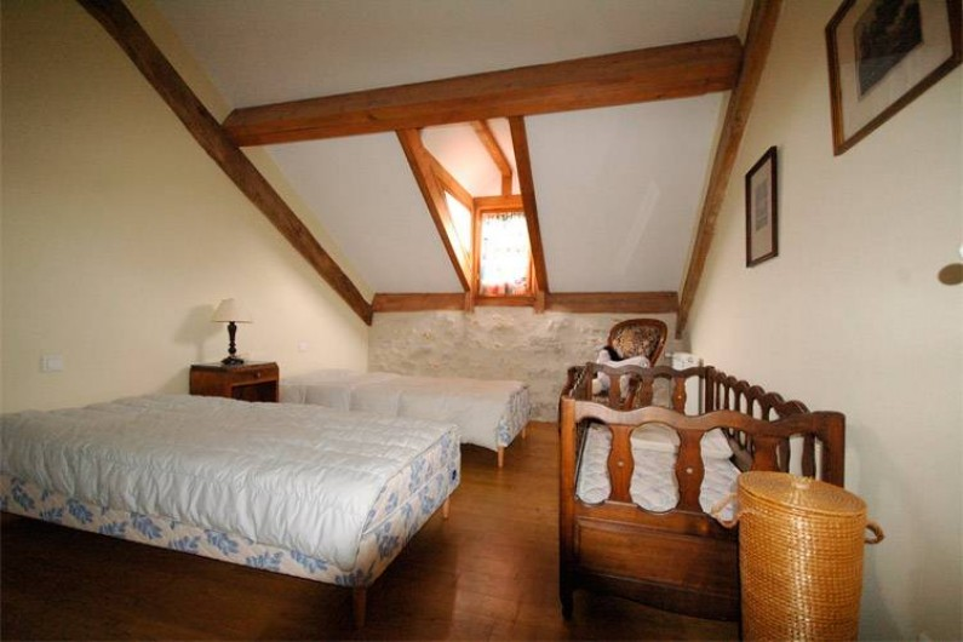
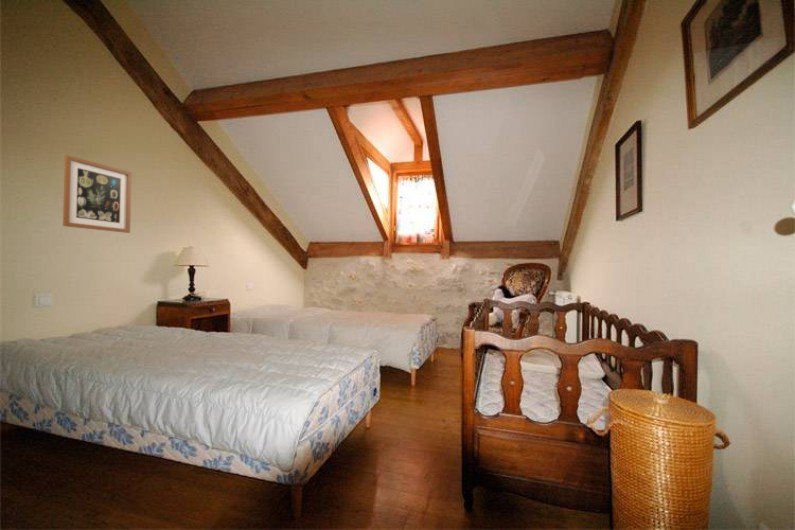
+ wall art (100, 197)
